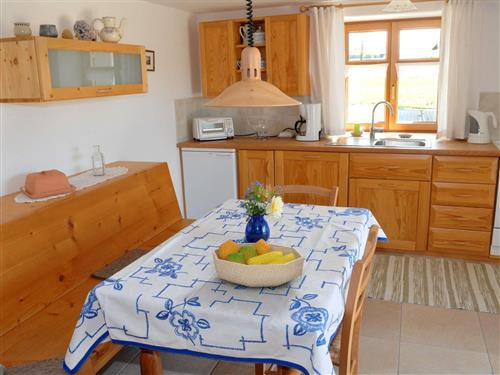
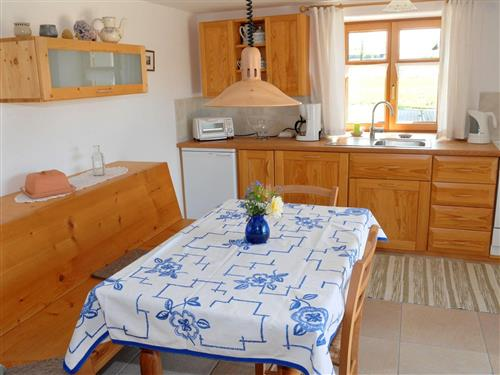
- fruit bowl (257, 260)
